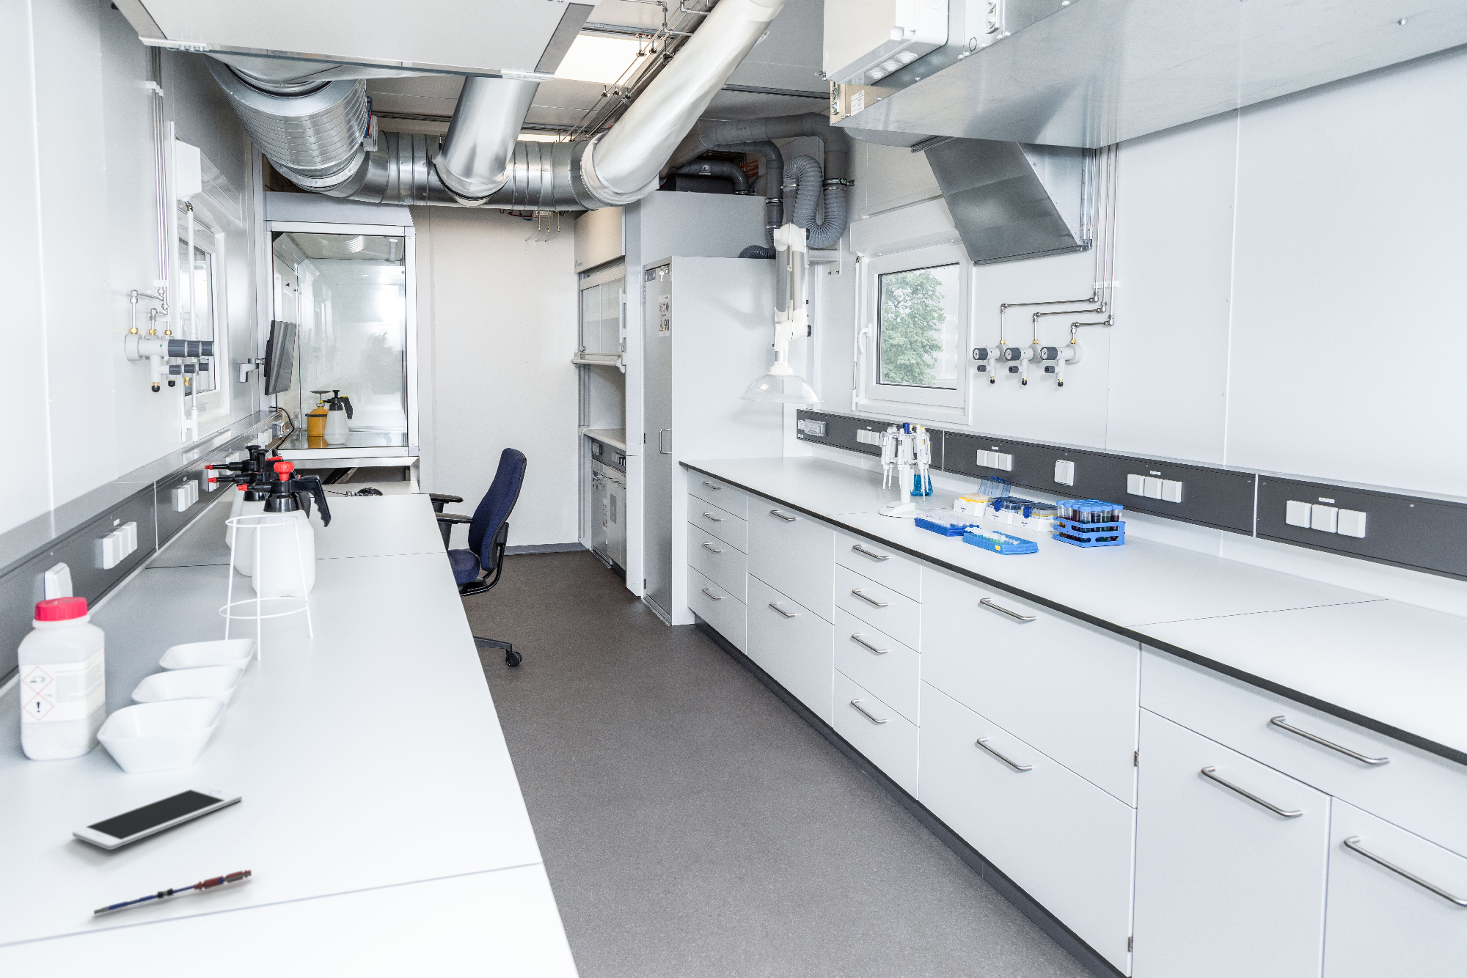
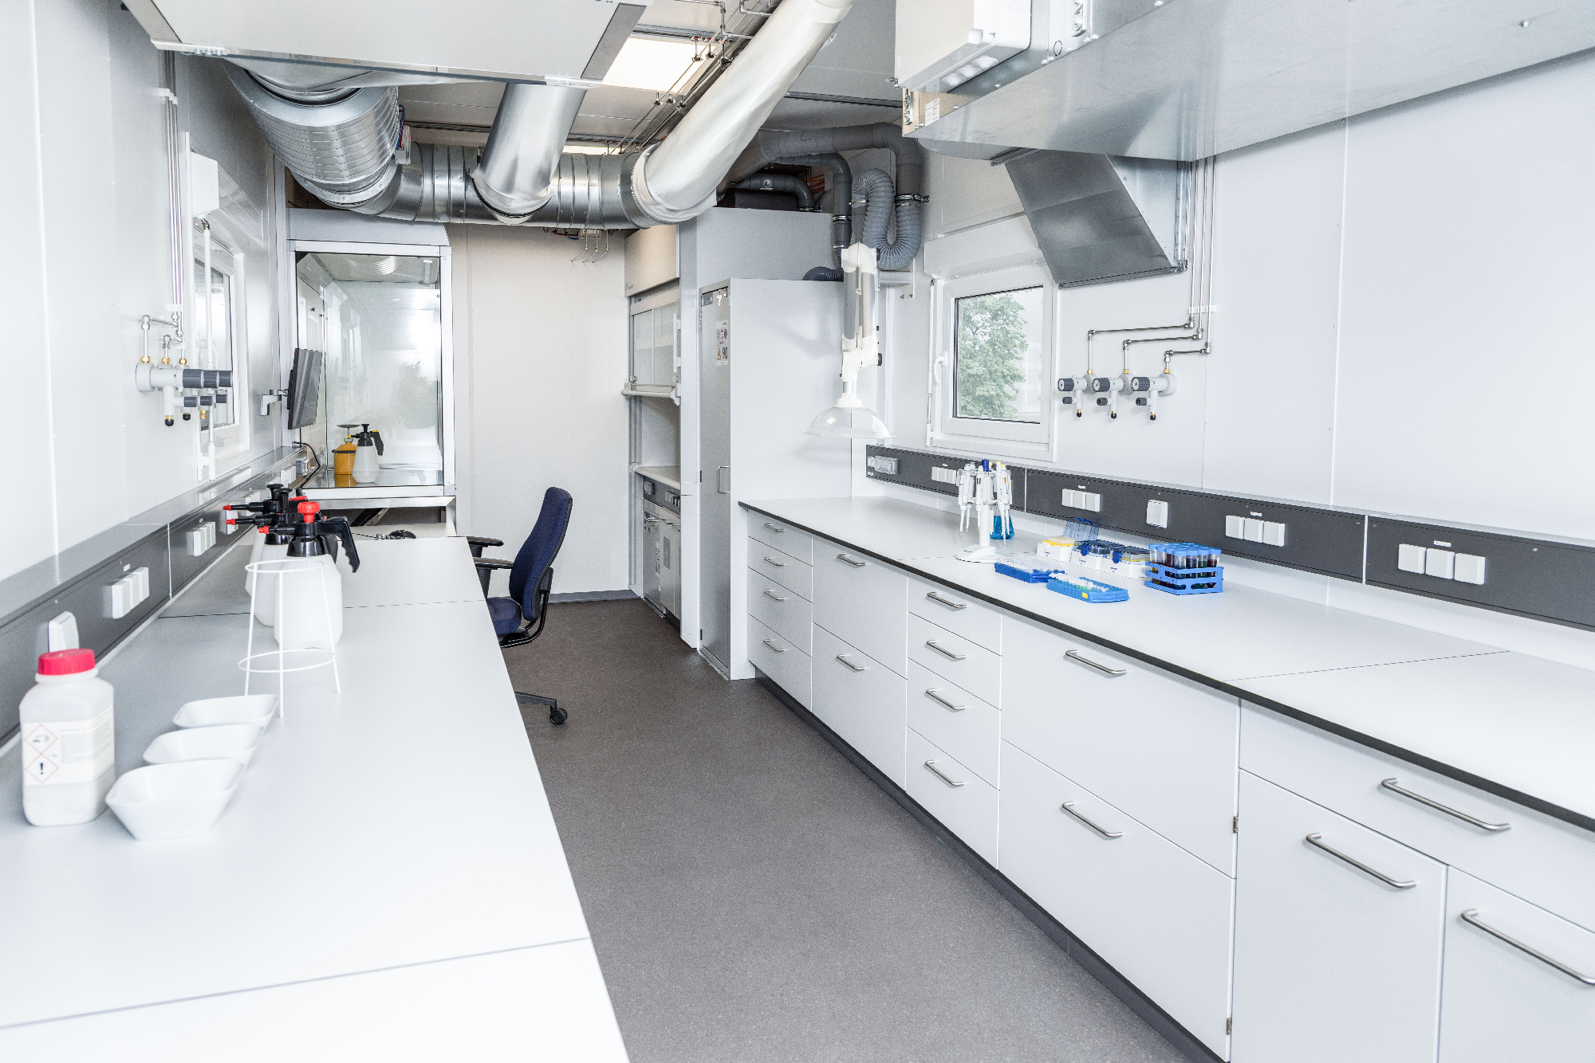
- cell phone (160, 814)
- pen (176, 890)
